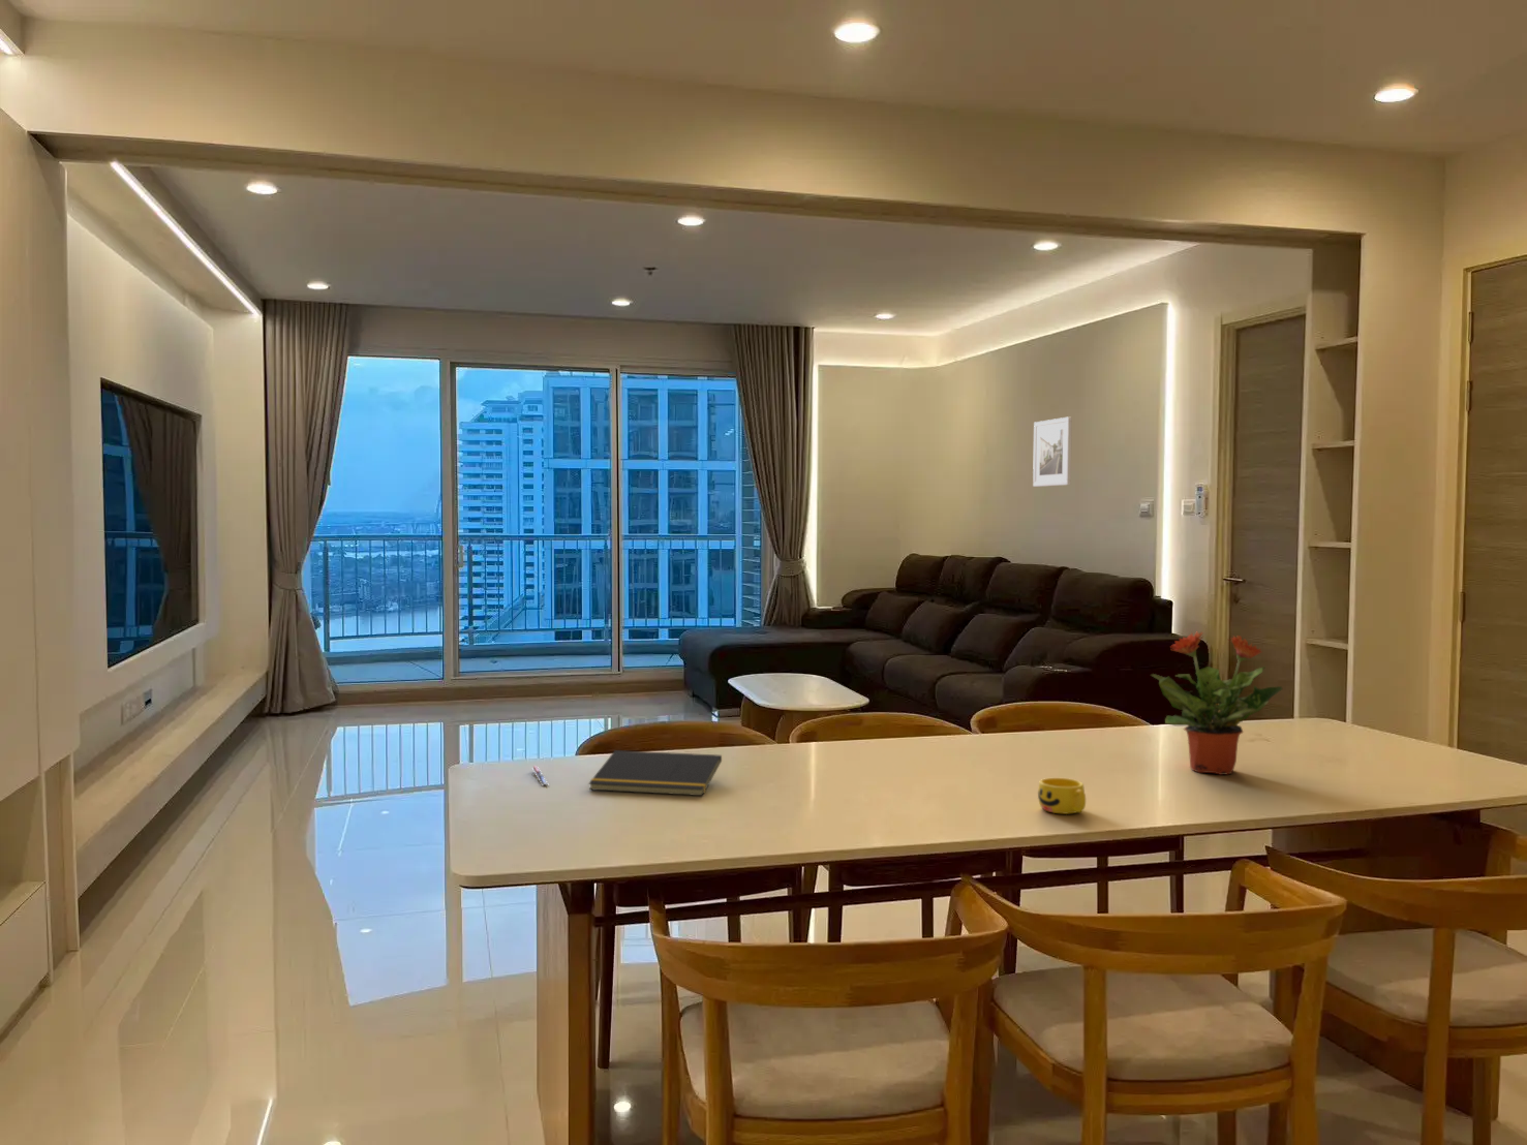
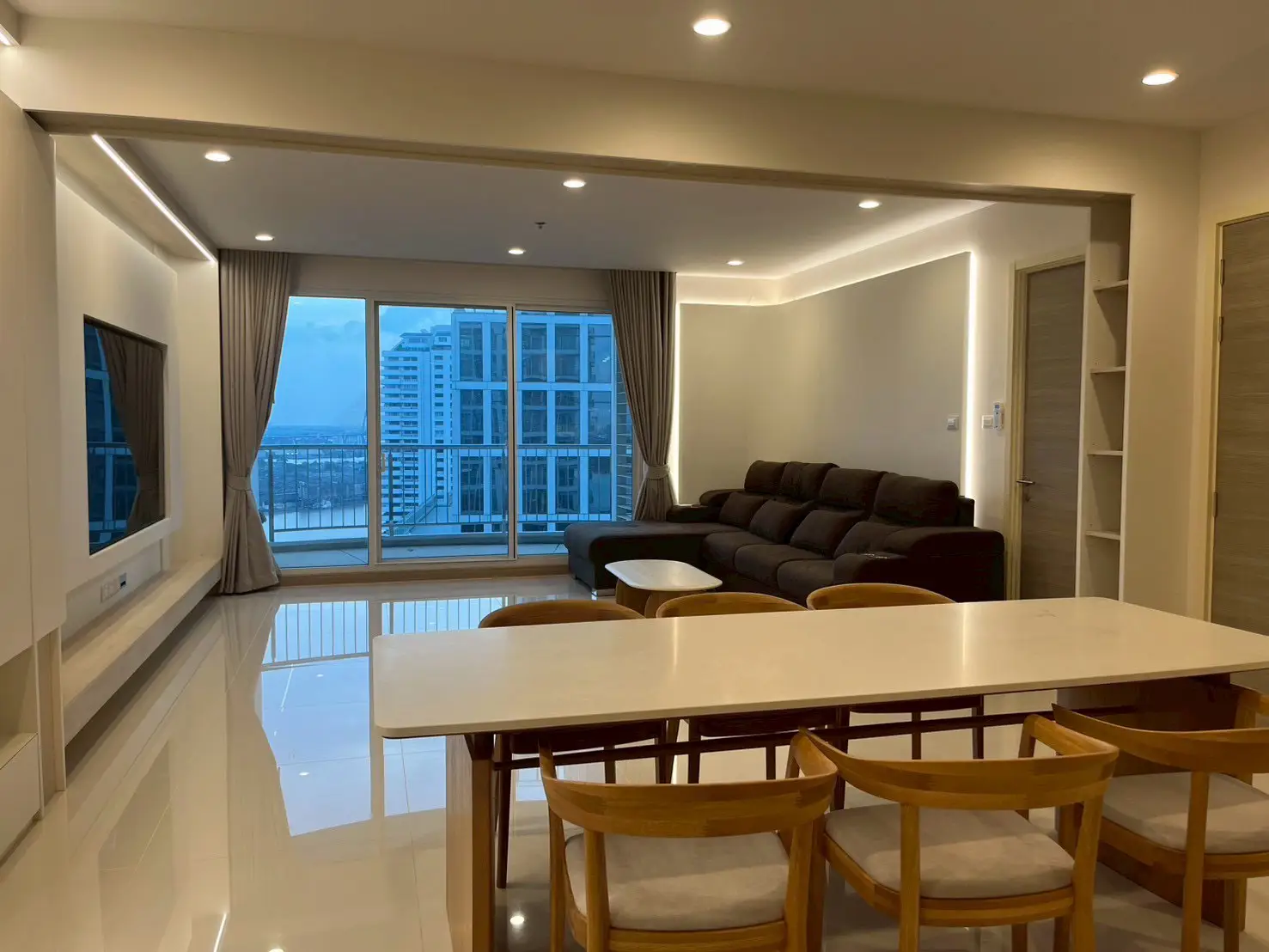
- cup (1065, 796)
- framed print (1052, 452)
- pen (539, 775)
- potted plant (1215, 701)
- notepad (657, 772)
